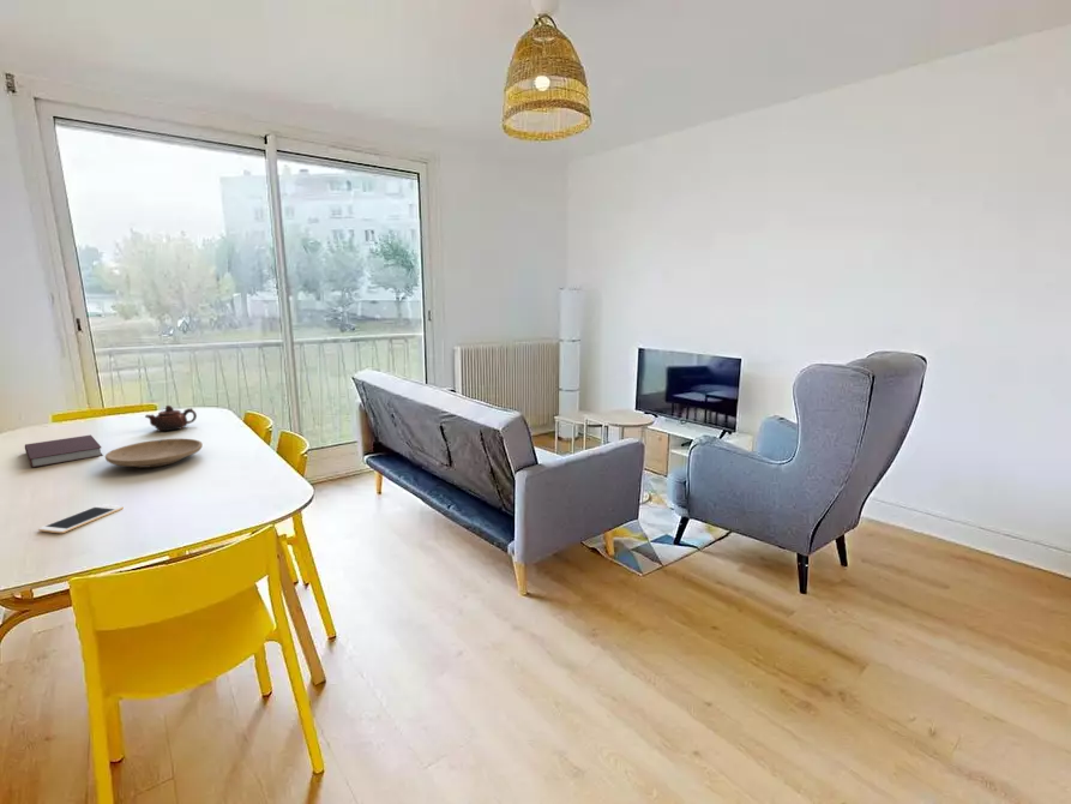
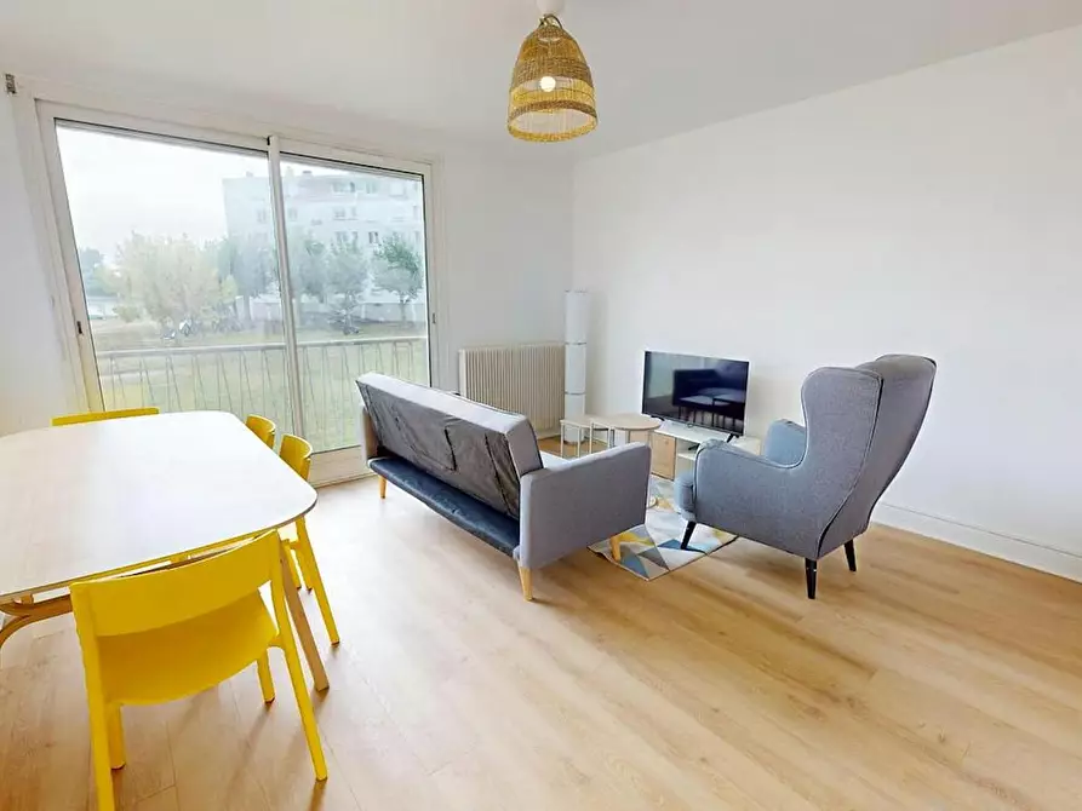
- teapot (172, 416)
- cell phone (83, 517)
- notebook (62, 450)
- plate (156, 455)
